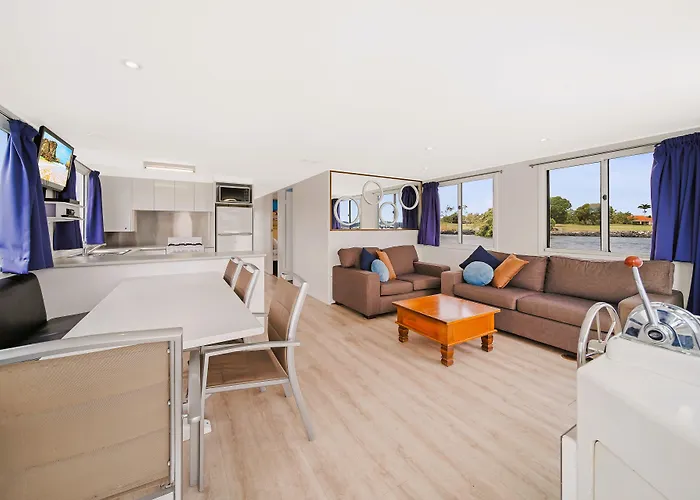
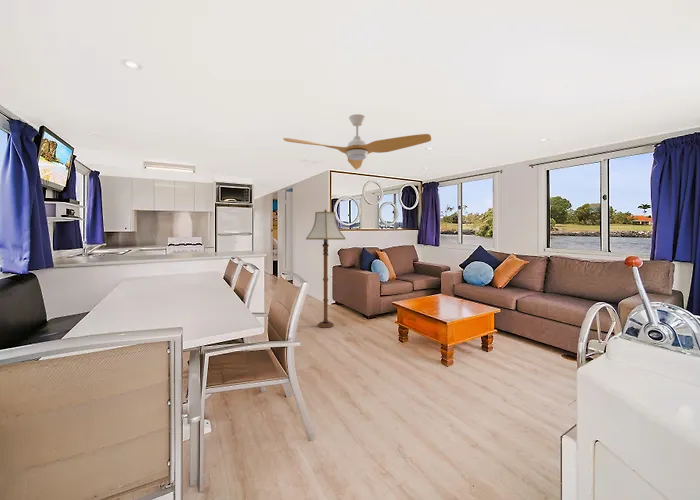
+ floor lamp (325, 267)
+ electric fan (356, 143)
